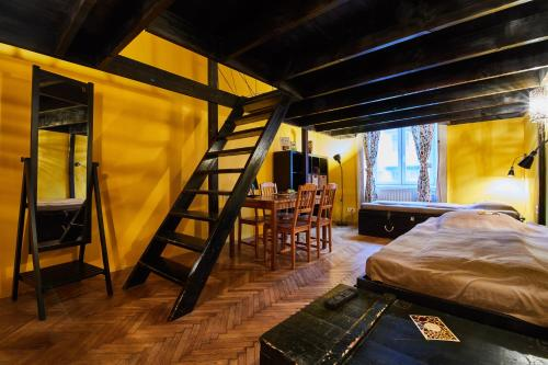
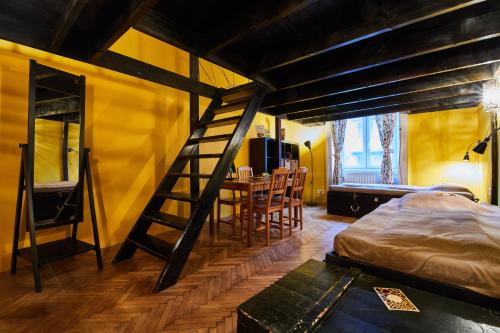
- remote control (342, 297)
